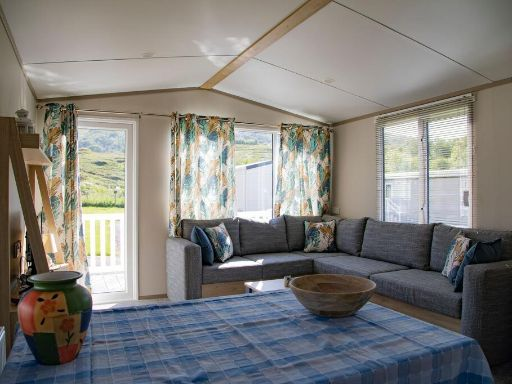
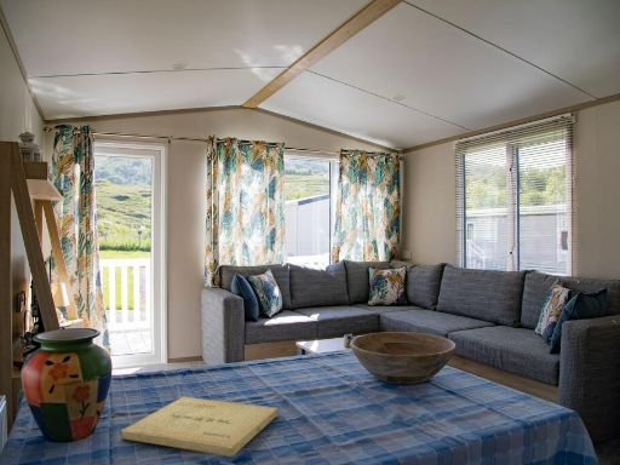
+ book (203, 421)
